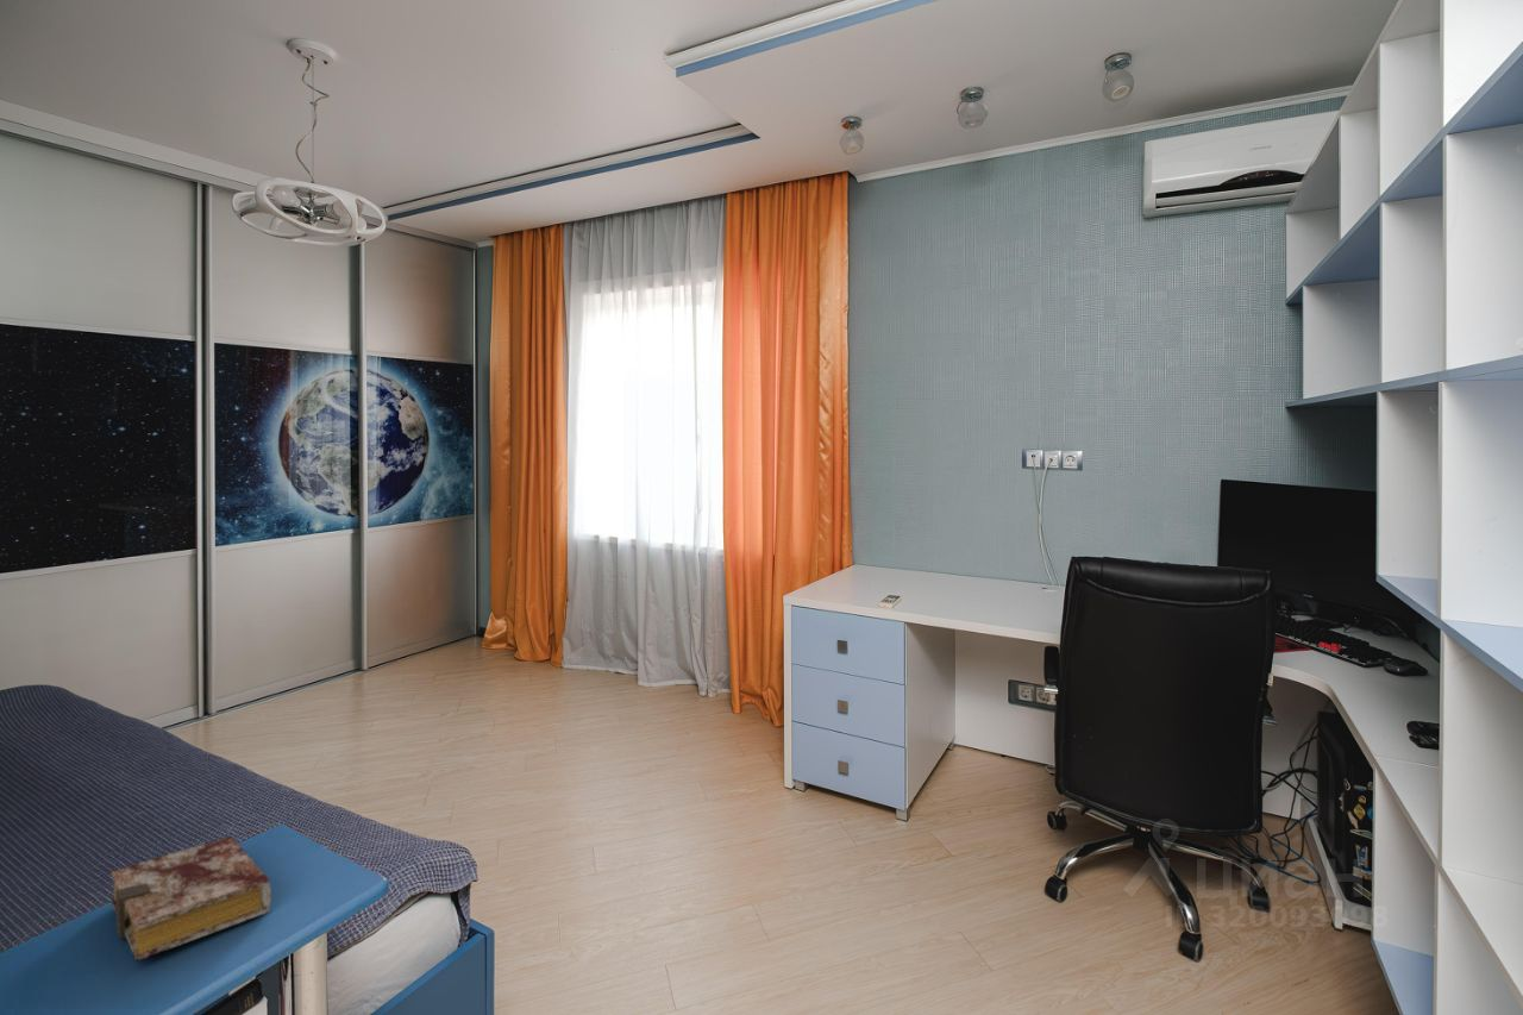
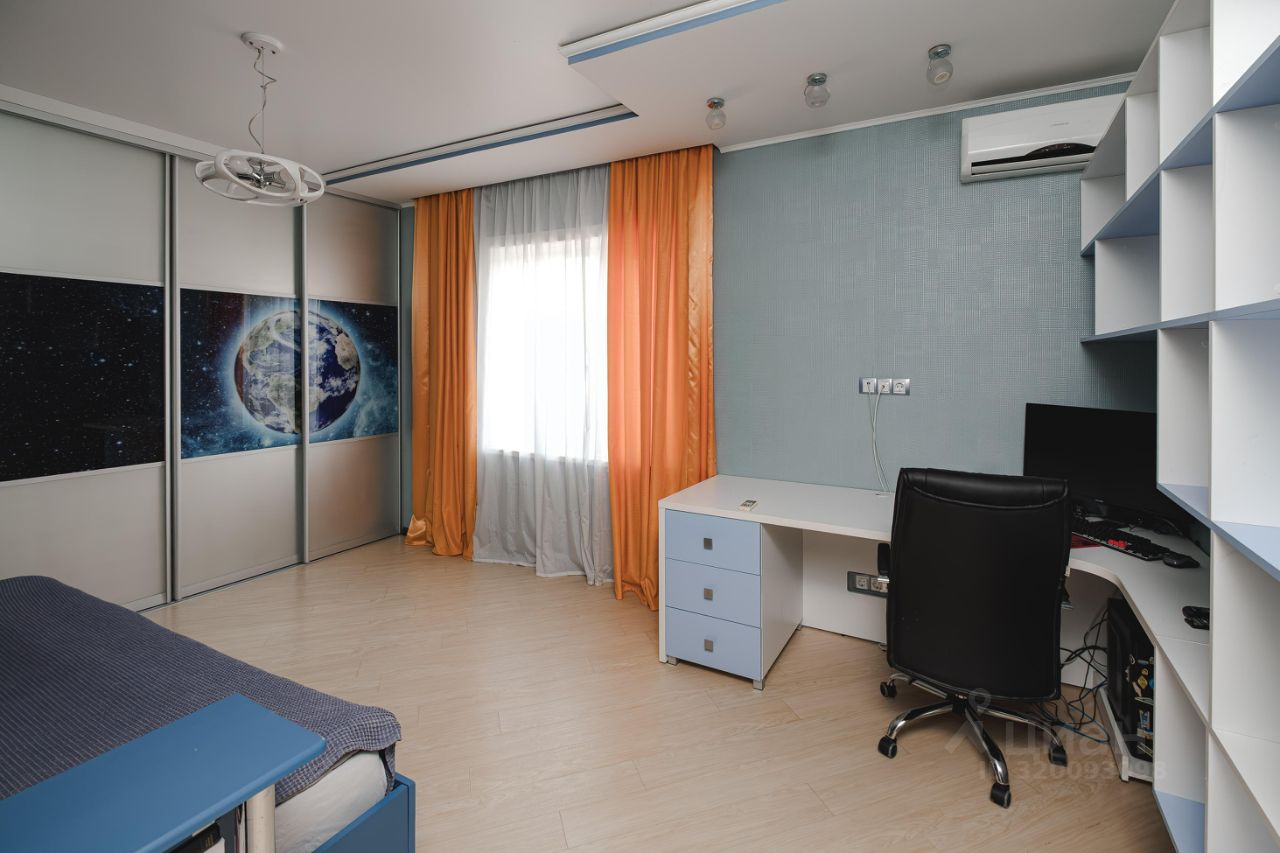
- book (188, 891)
